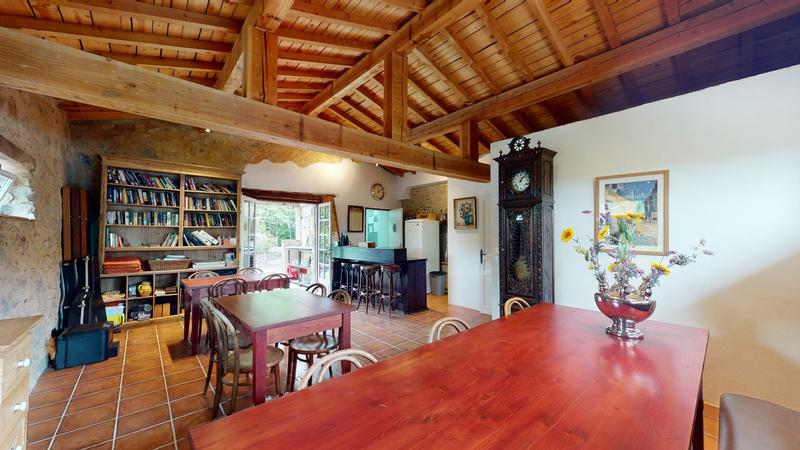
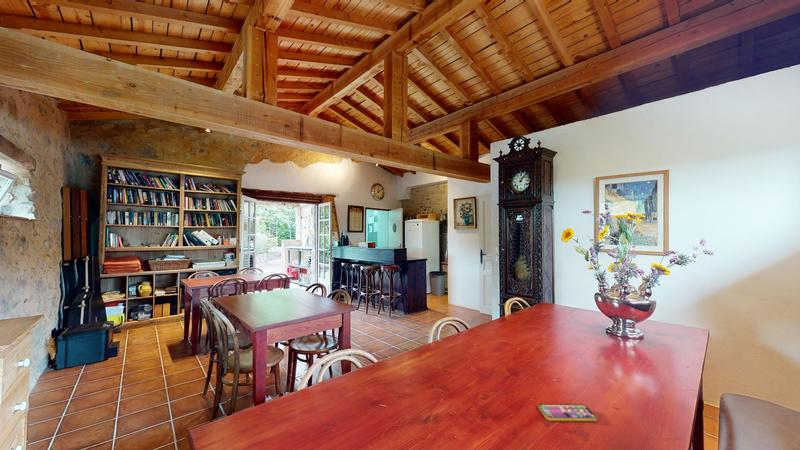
+ smartphone (566, 412)
